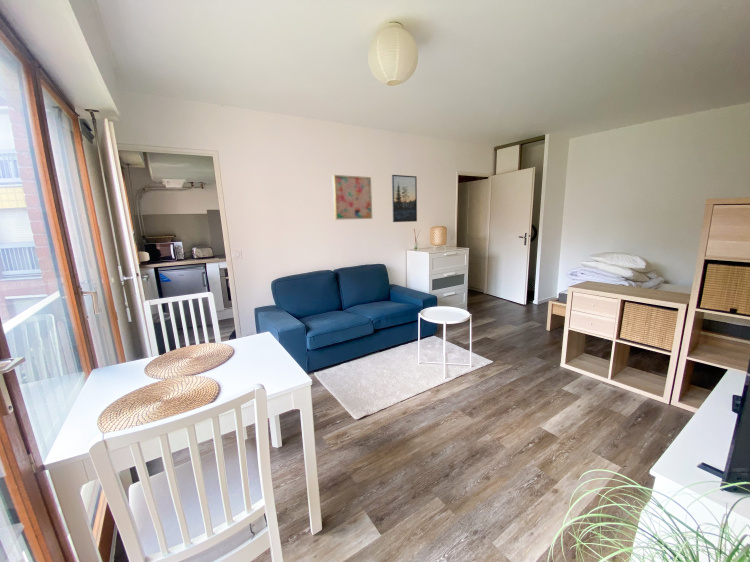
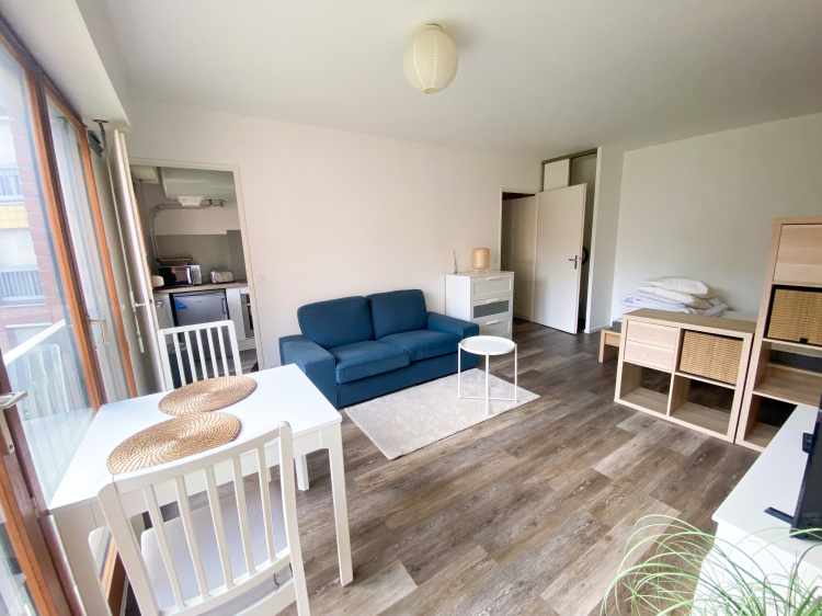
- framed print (404, 199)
- wall art (353, 198)
